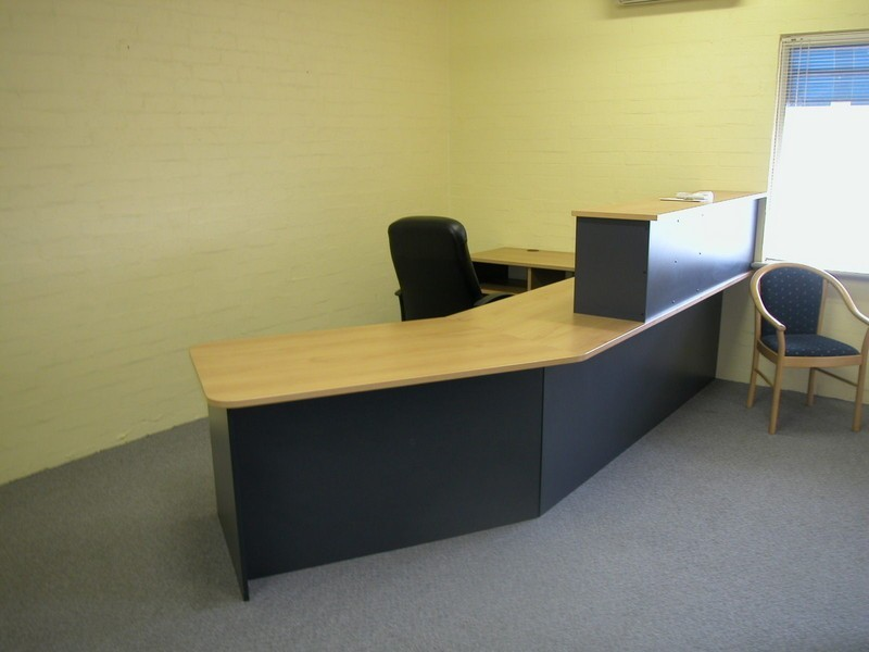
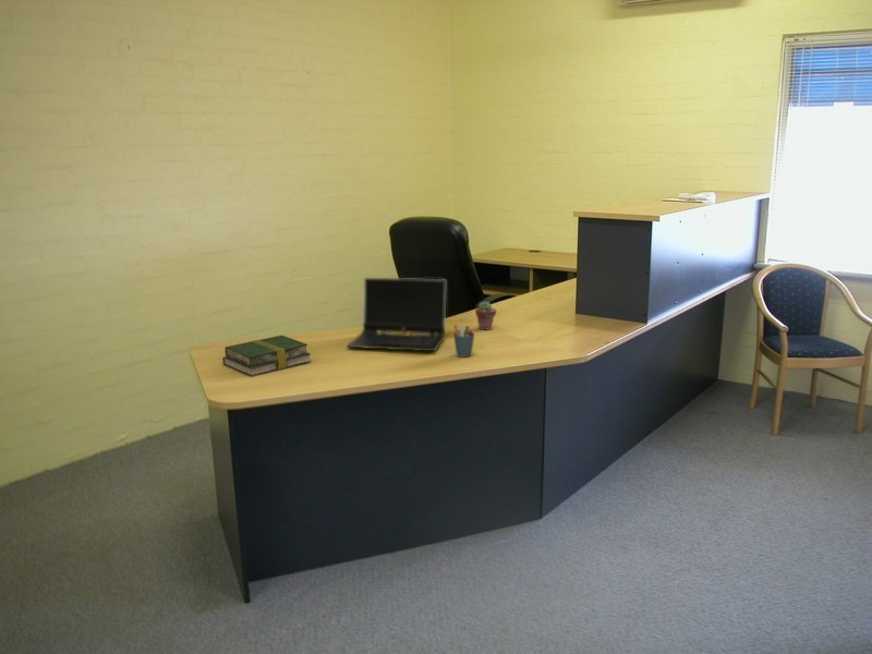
+ pen holder (463, 339)
+ laptop computer (397, 314)
+ book (266, 353)
+ potted succulent (485, 314)
